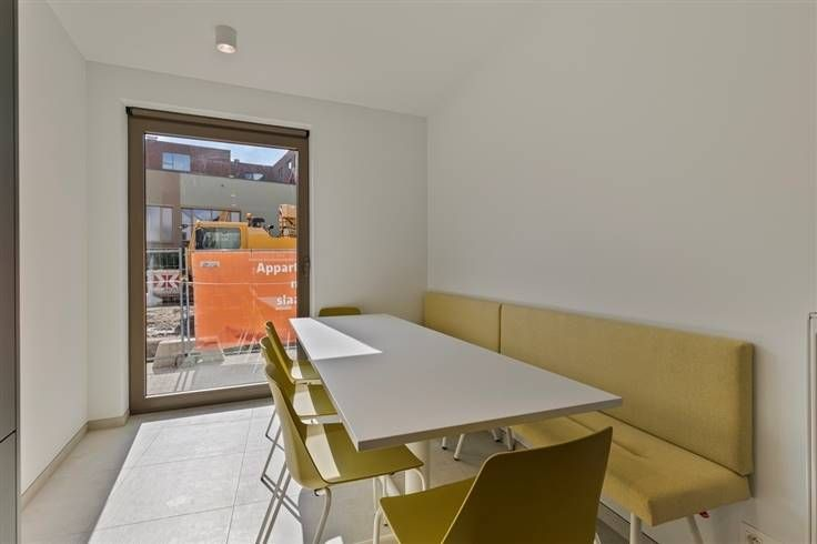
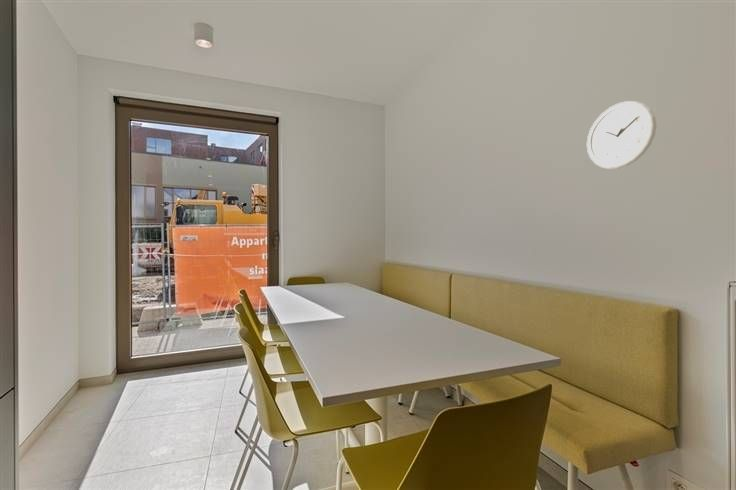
+ wall clock (617, 135)
